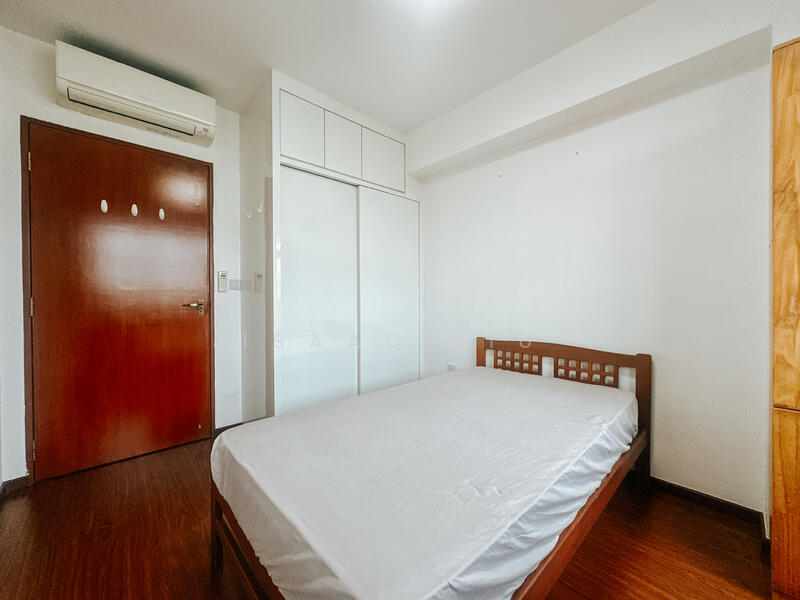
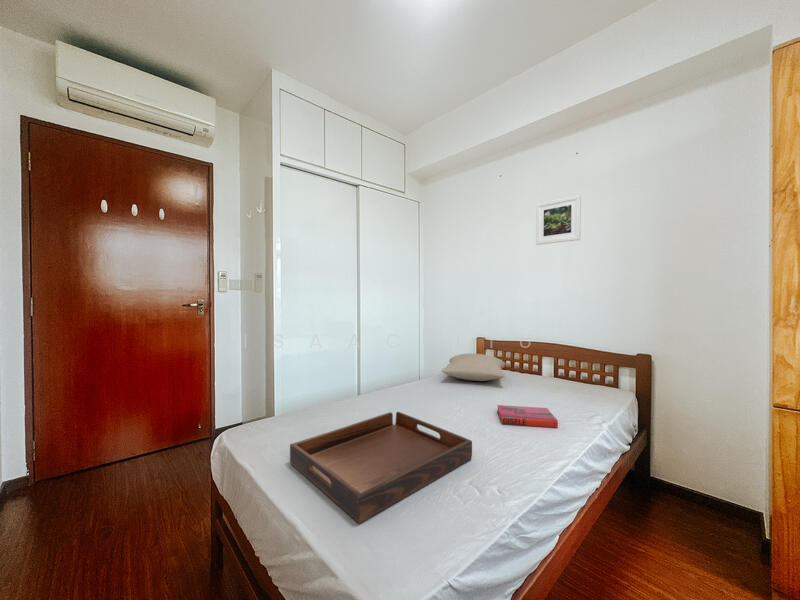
+ pillow (474, 367)
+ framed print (557, 221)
+ serving tray (382, 451)
+ hardback book (525, 415)
